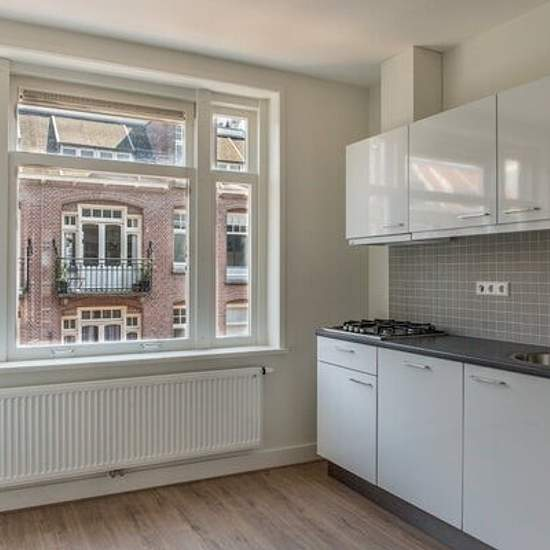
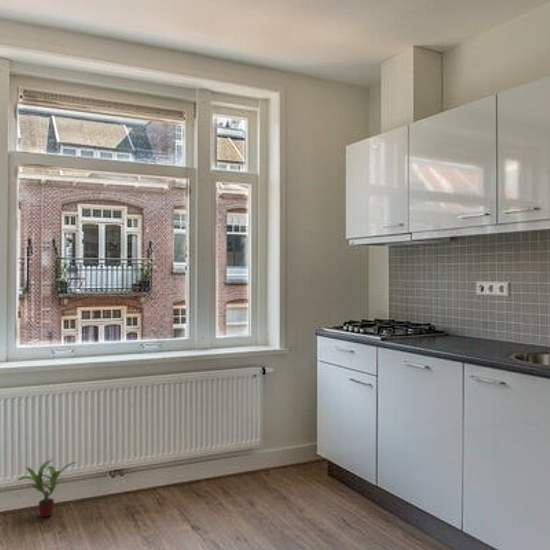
+ potted plant (47, 491)
